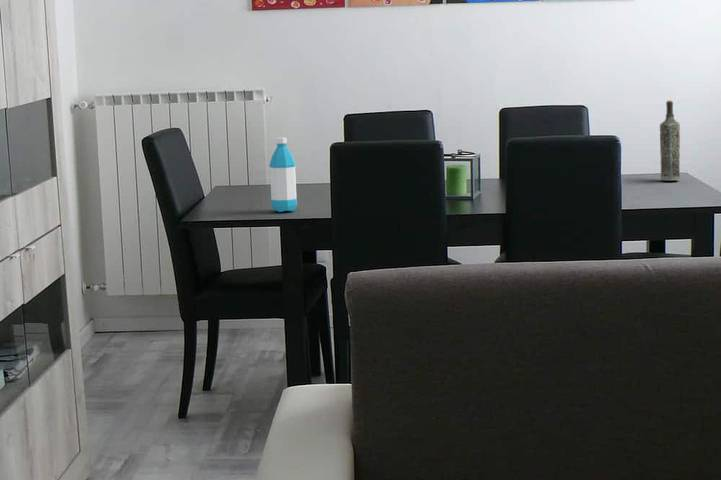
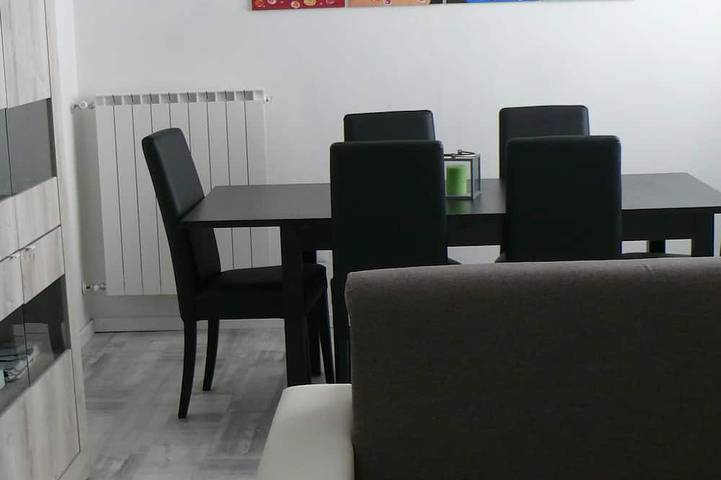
- water bottle (282, 174)
- bottle (670, 140)
